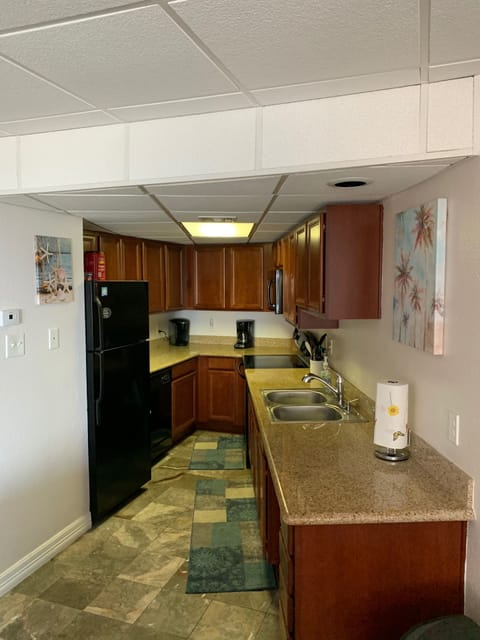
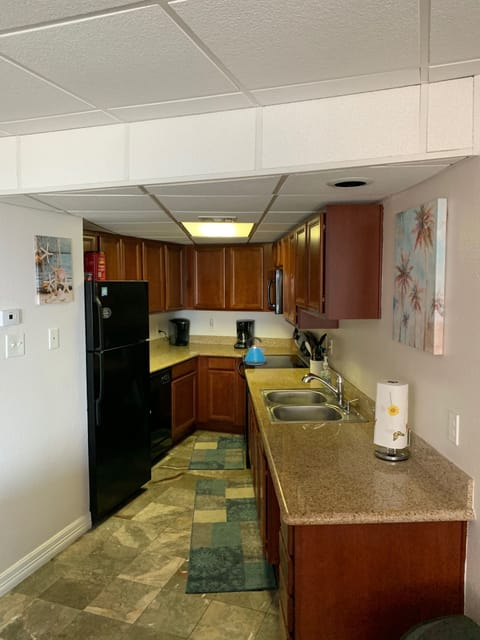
+ kettle (254, 350)
